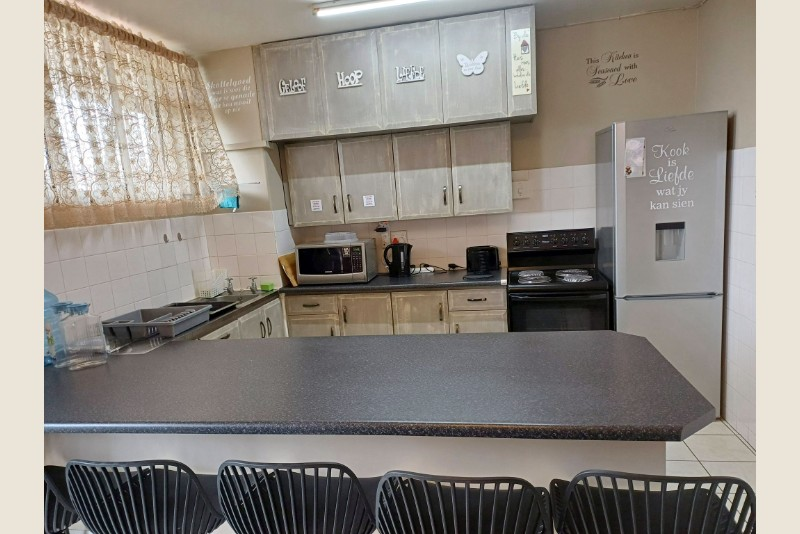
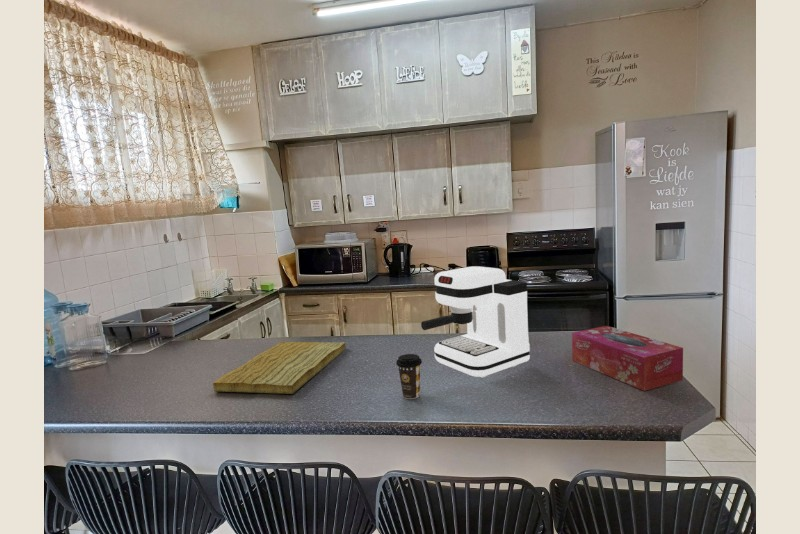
+ cutting board (285, 362)
+ coffee maker (476, 318)
+ tissue box (623, 354)
+ coffee cup (410, 376)
